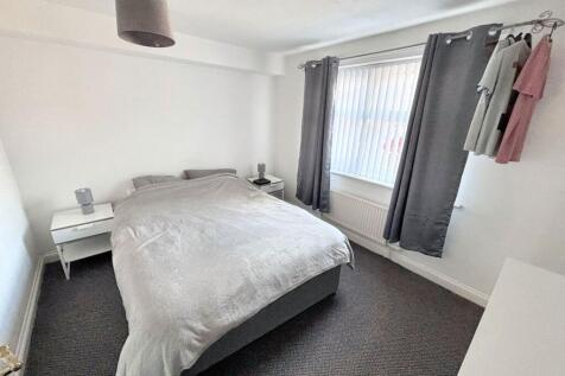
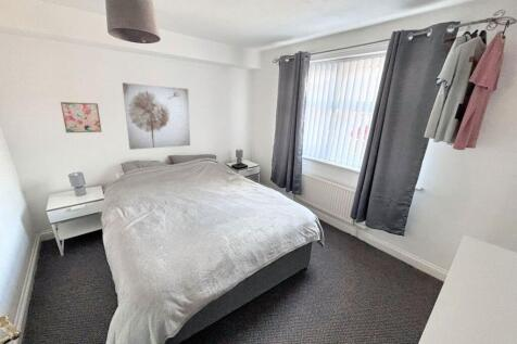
+ wall art (81, 117)
+ wall art (160, 117)
